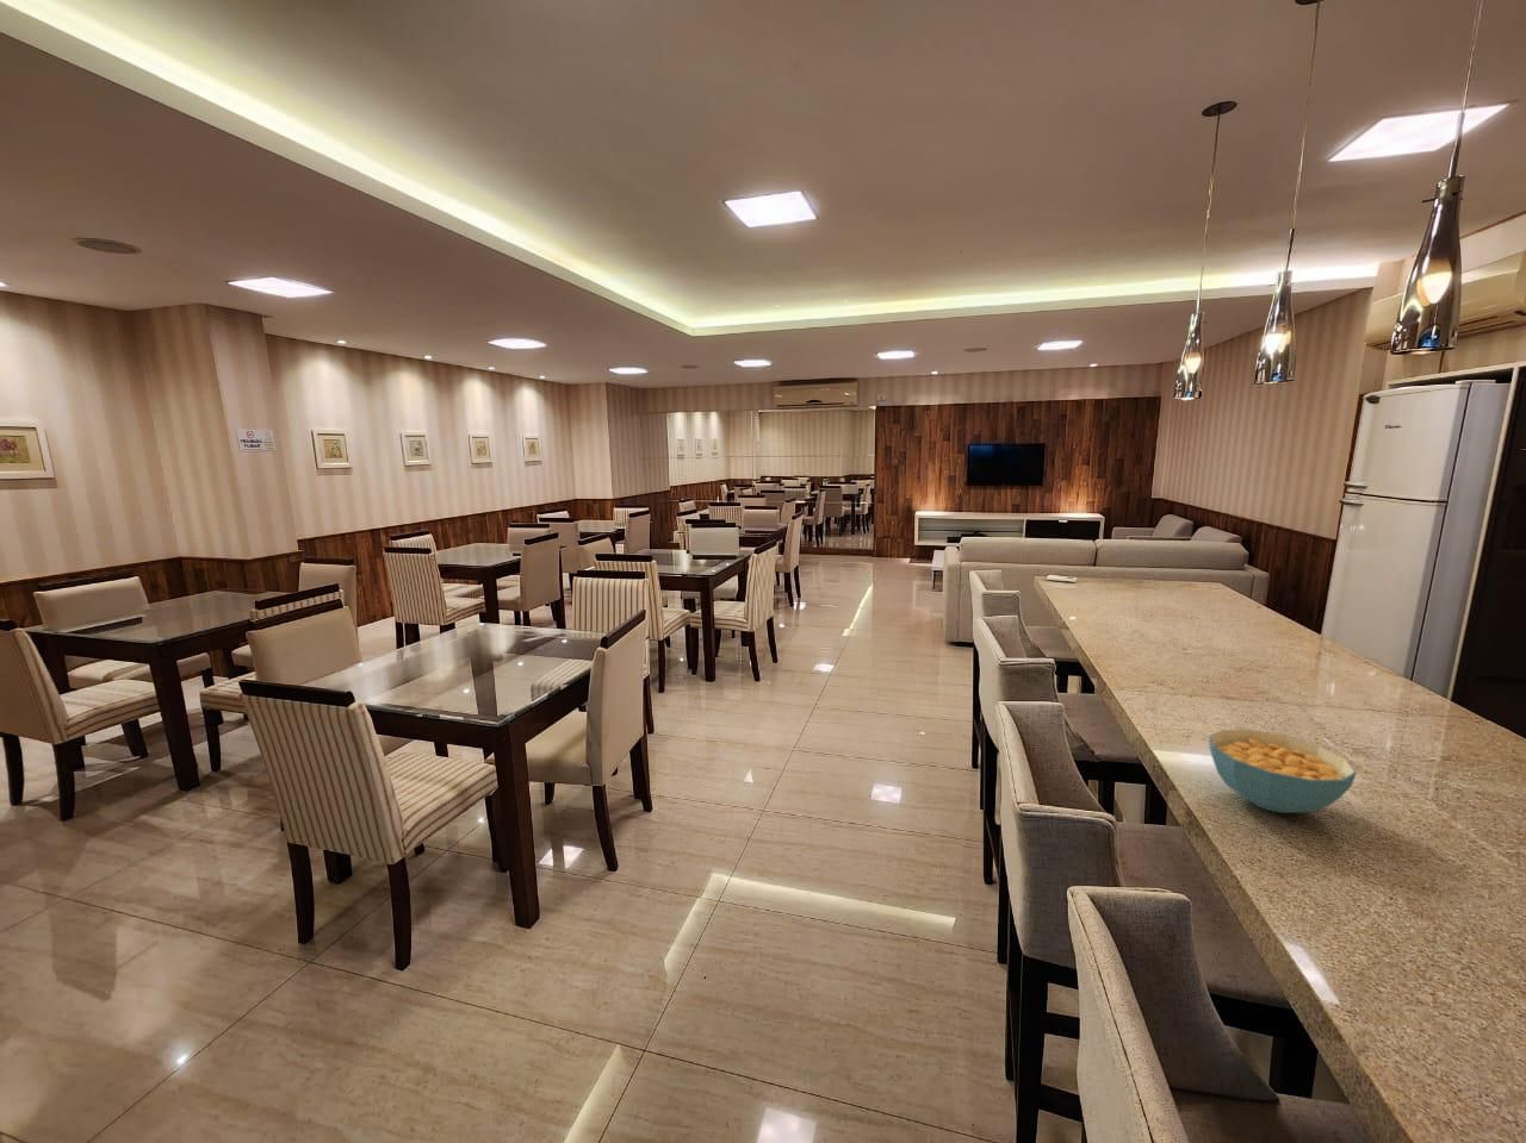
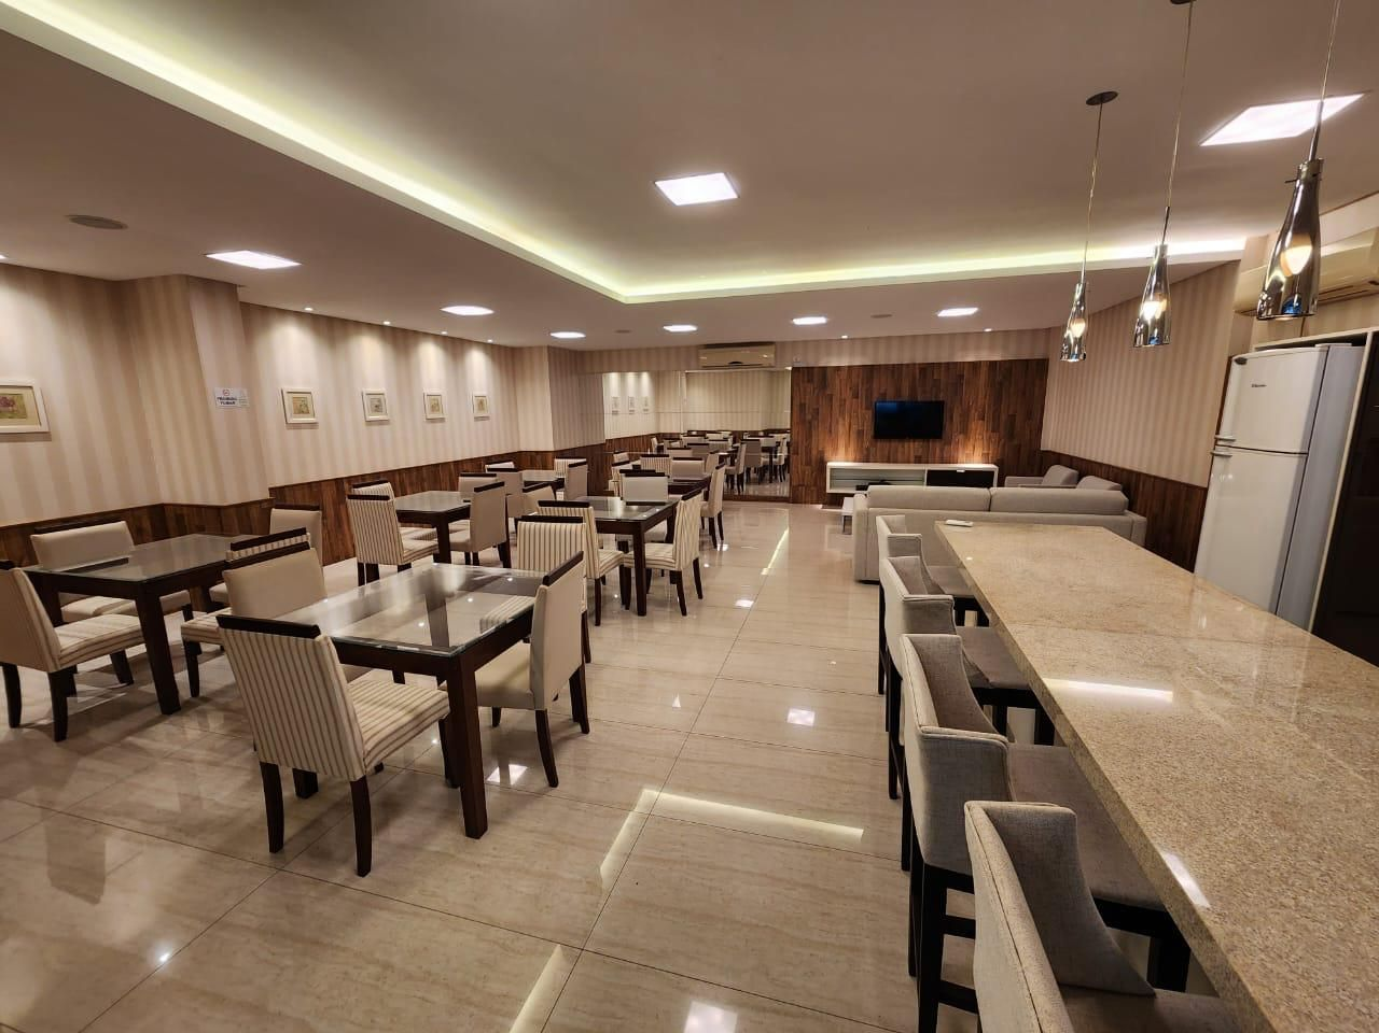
- cereal bowl (1274, 778)
